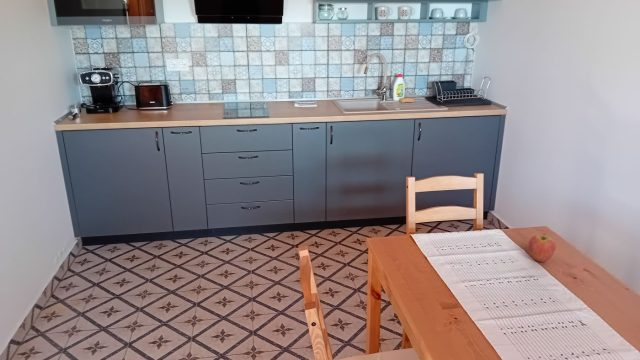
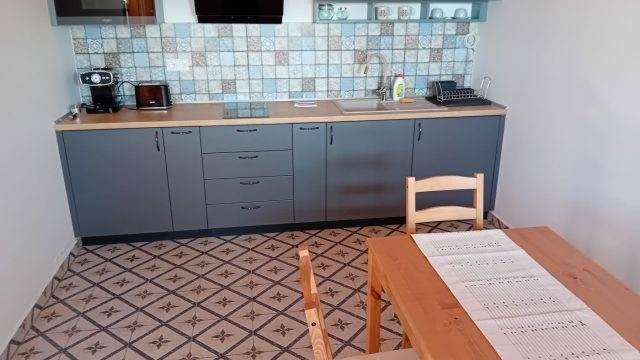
- fruit (542, 246)
